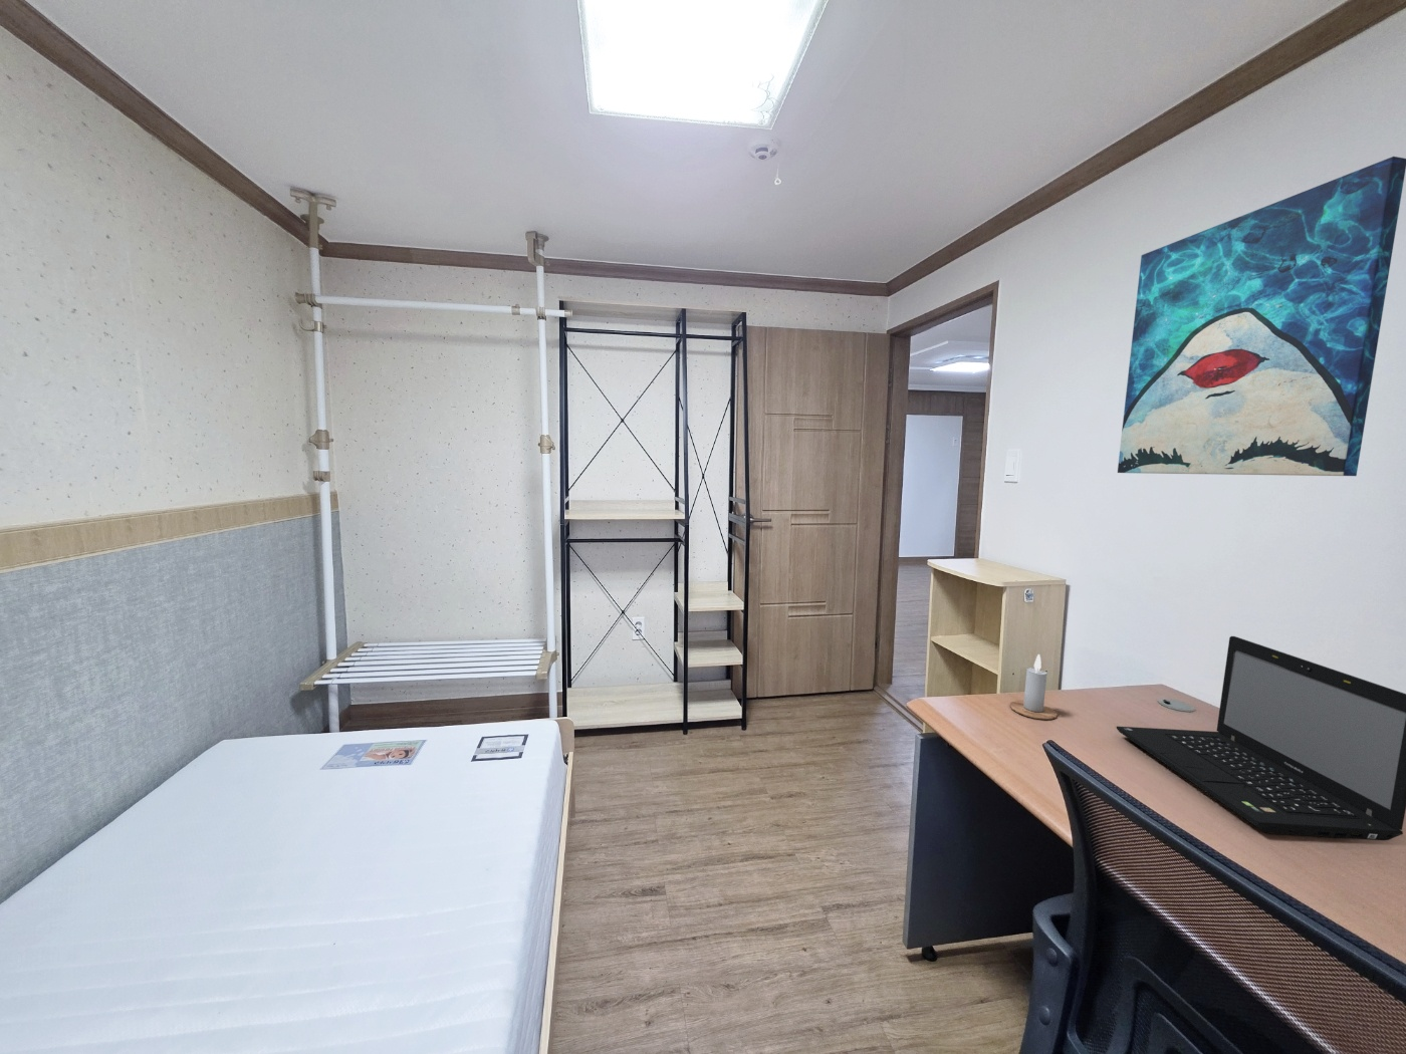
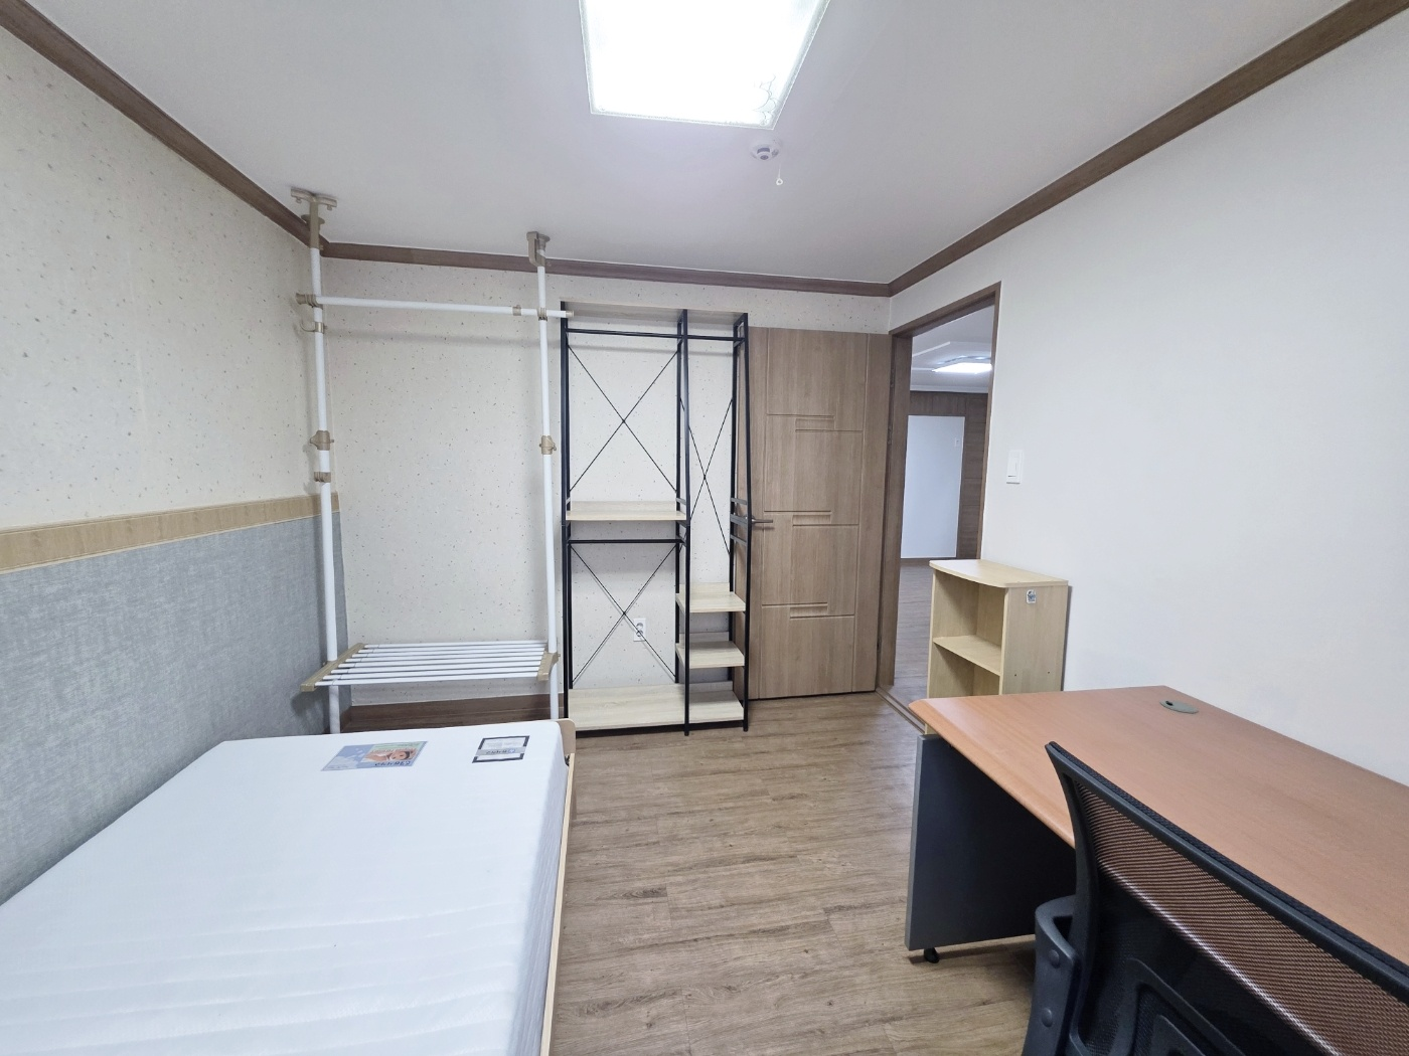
- laptop (1243, 720)
- wall art (1231, 349)
- candle (1035, 682)
